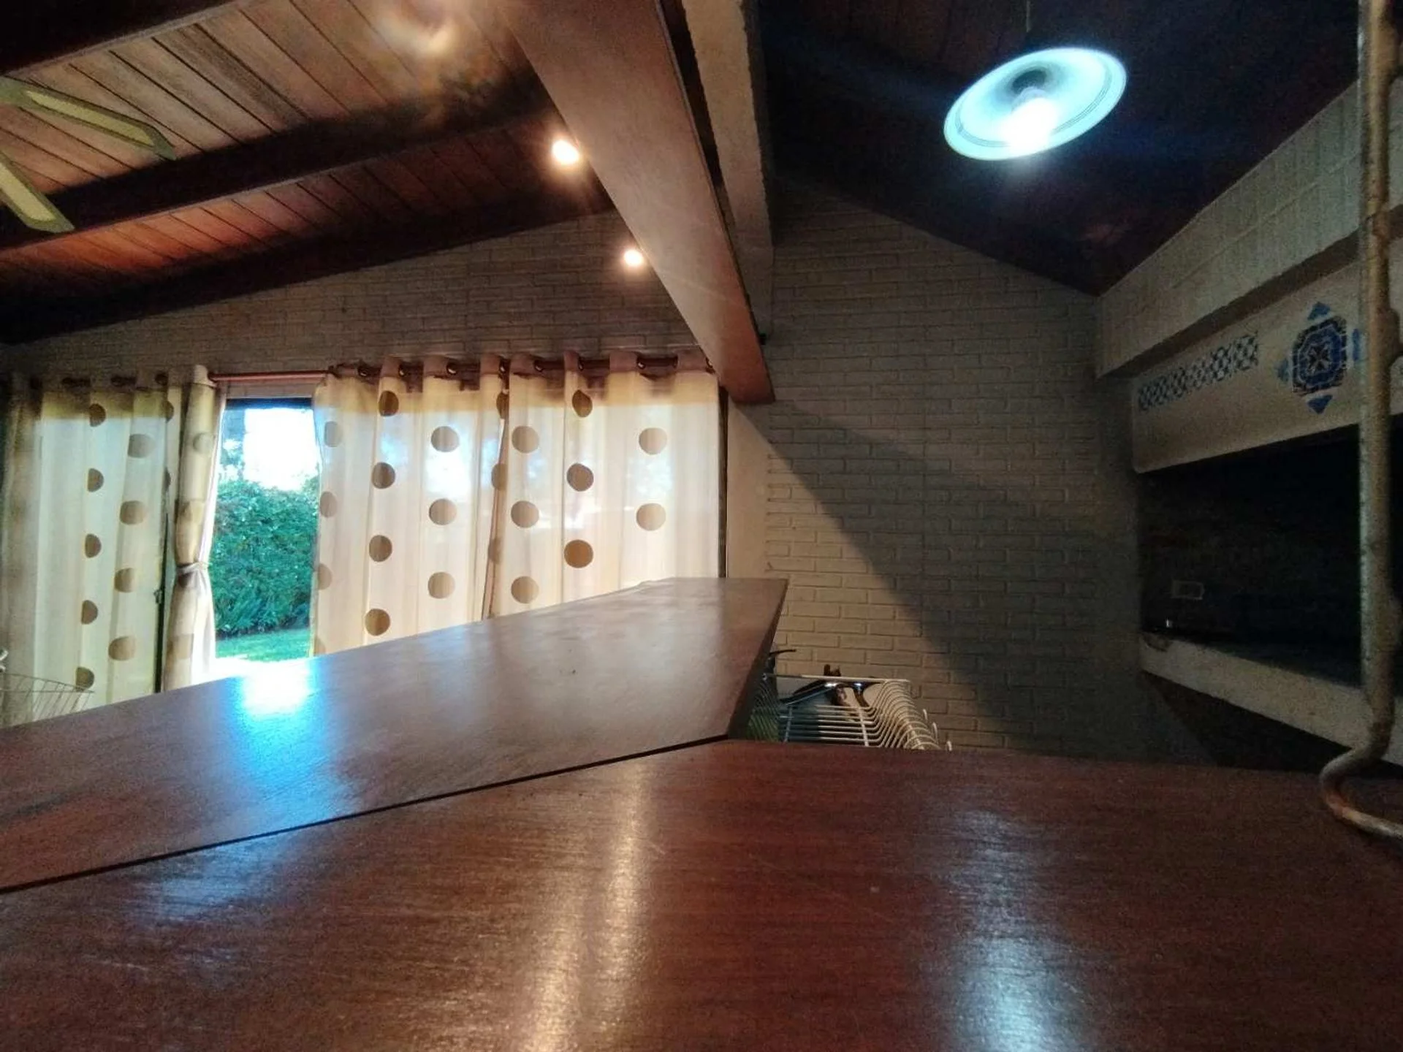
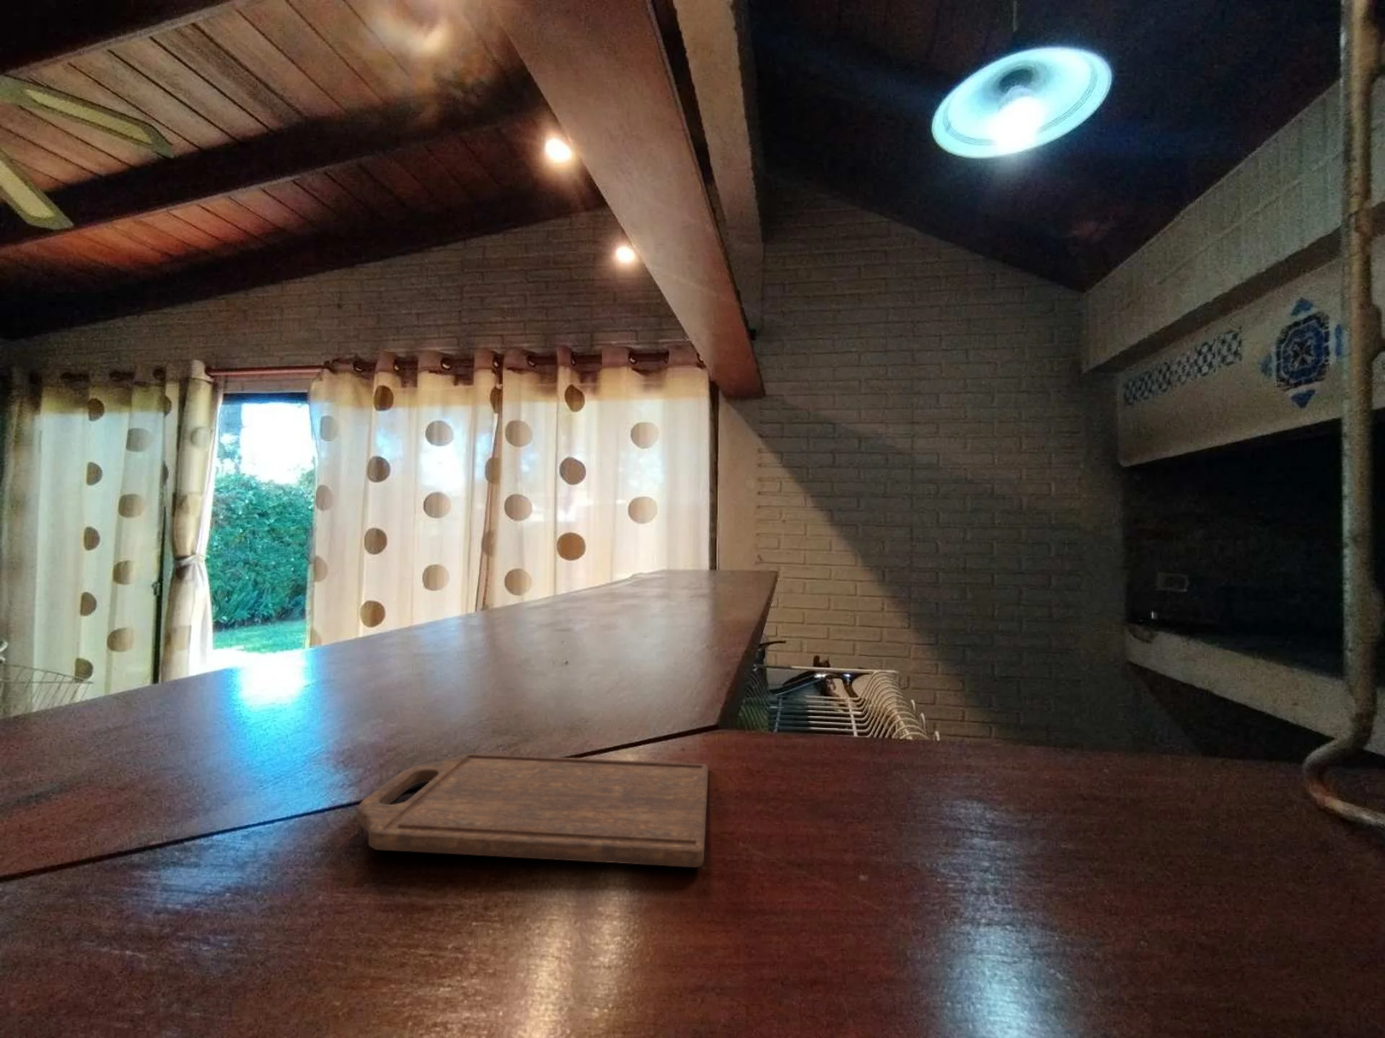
+ cutting board (542, 799)
